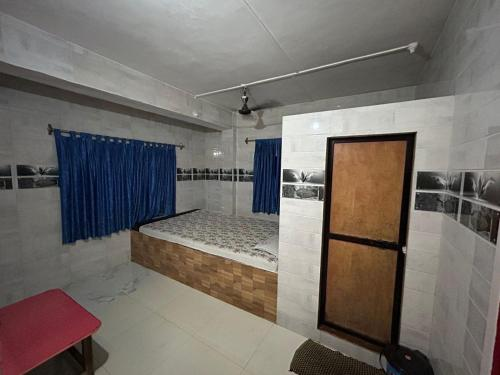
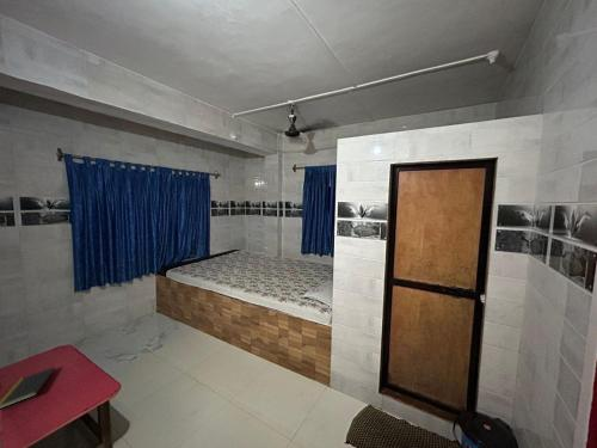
+ notepad (26, 386)
